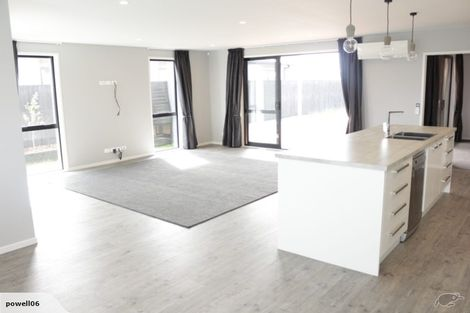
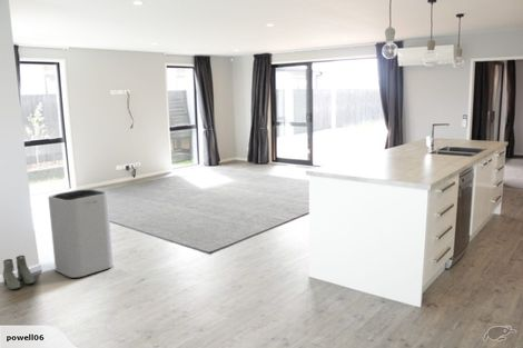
+ boots (18, 271)
+ trash can (81, 230)
